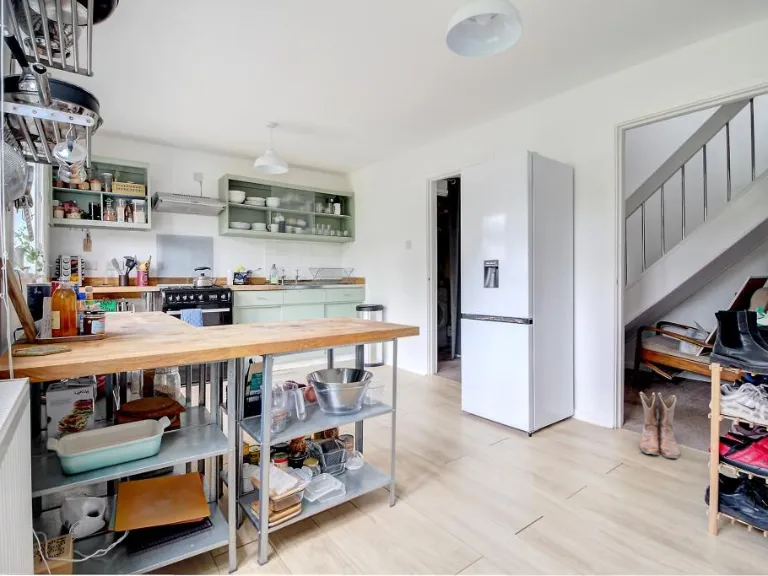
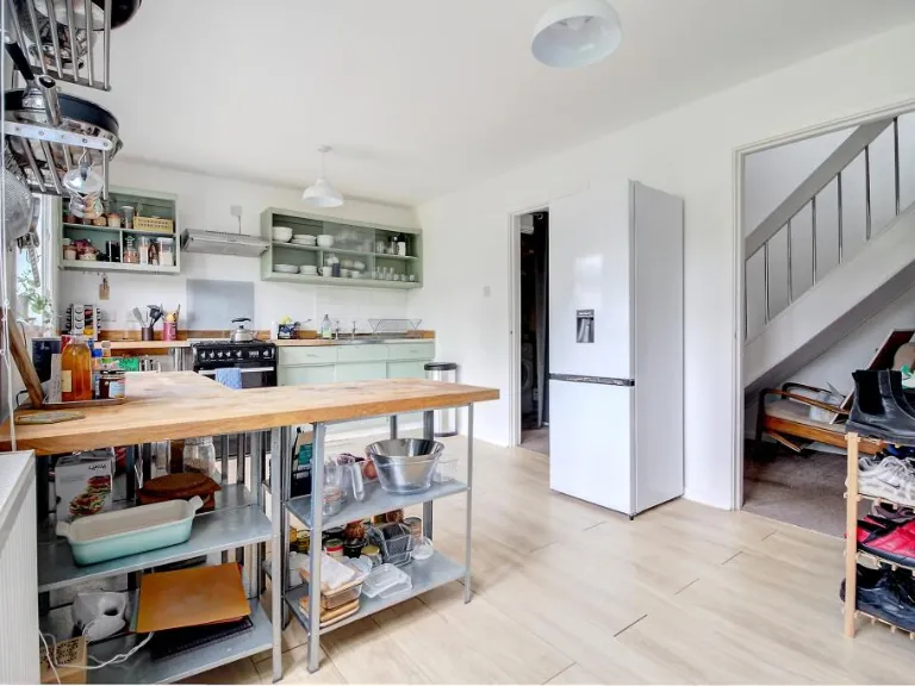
- boots (659, 422)
